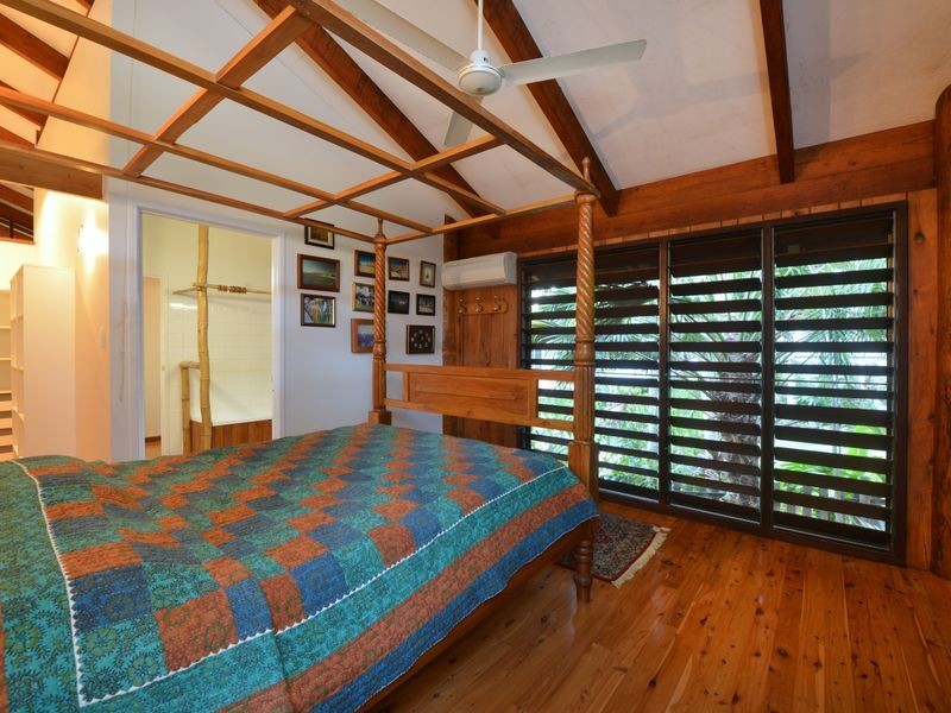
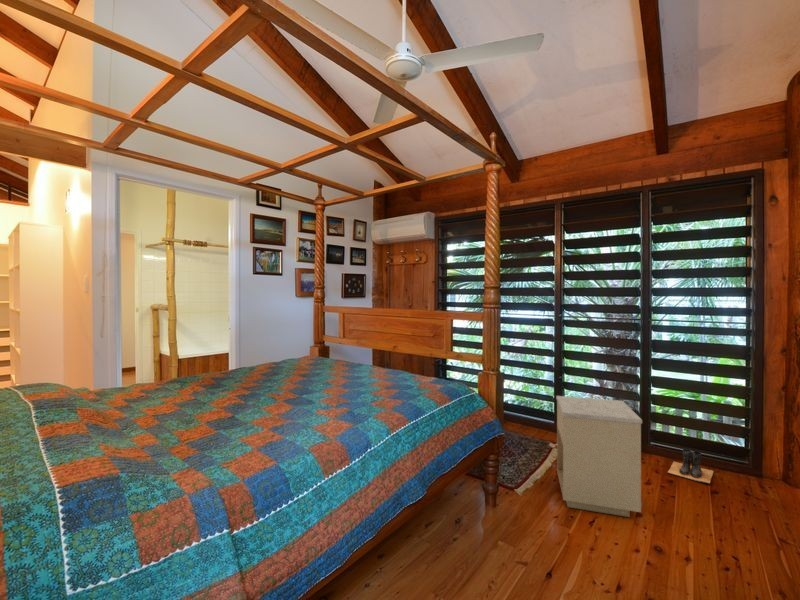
+ boots (689, 462)
+ nightstand (594, 451)
